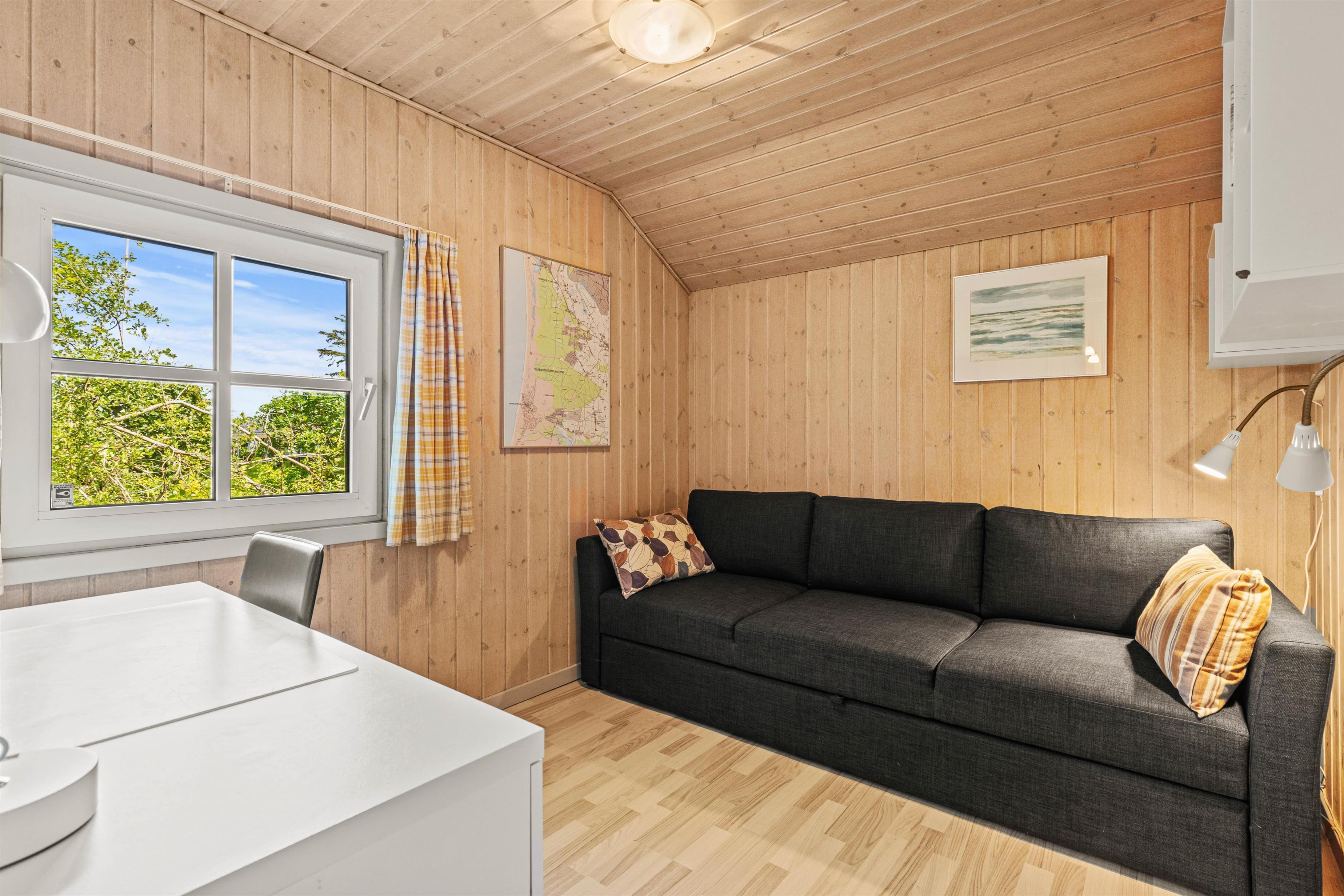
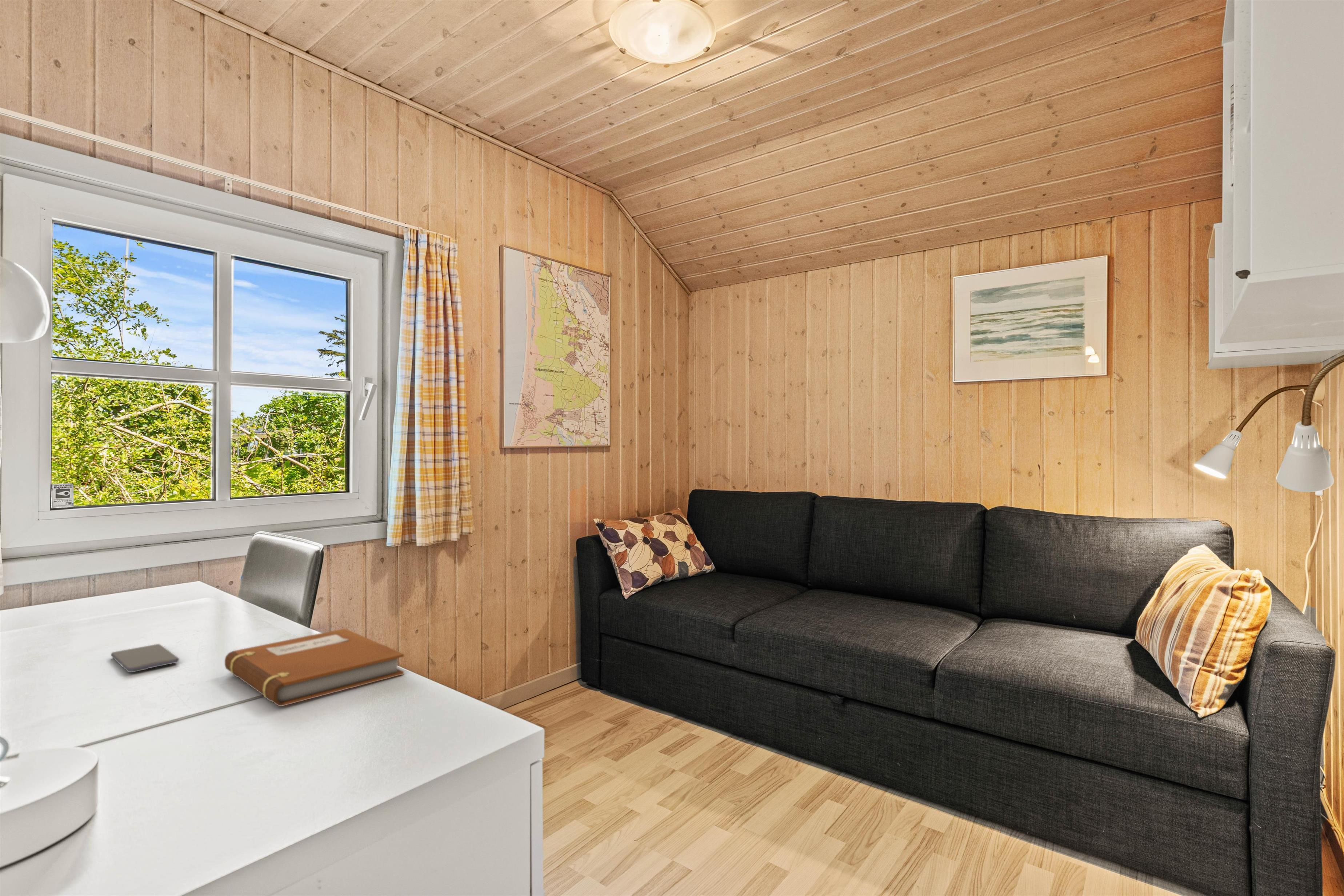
+ smartphone (144, 657)
+ notebook (312, 662)
